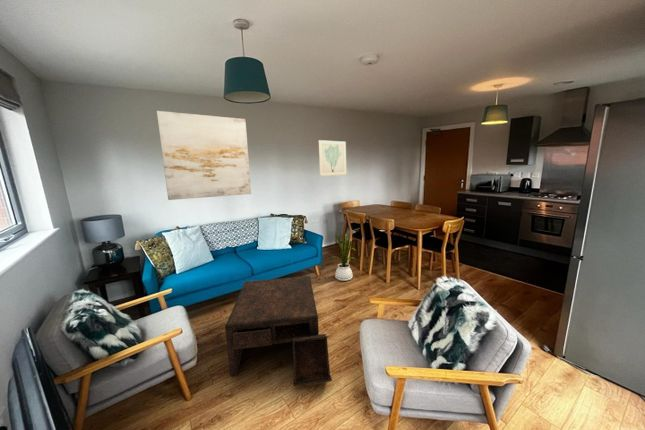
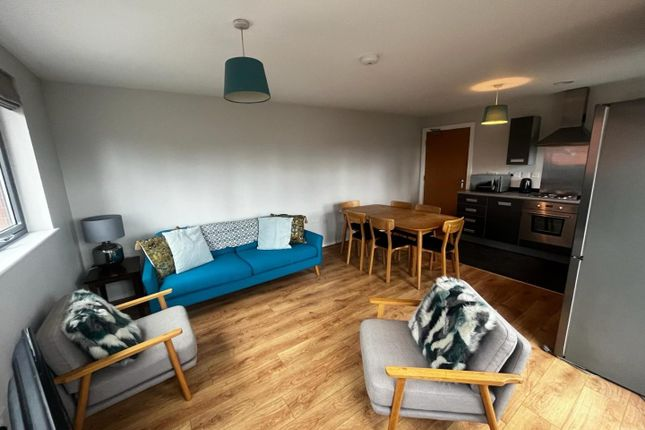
- wall art (209, 157)
- coffee table (280, 320)
- house plant (344, 253)
- wall art (333, 158)
